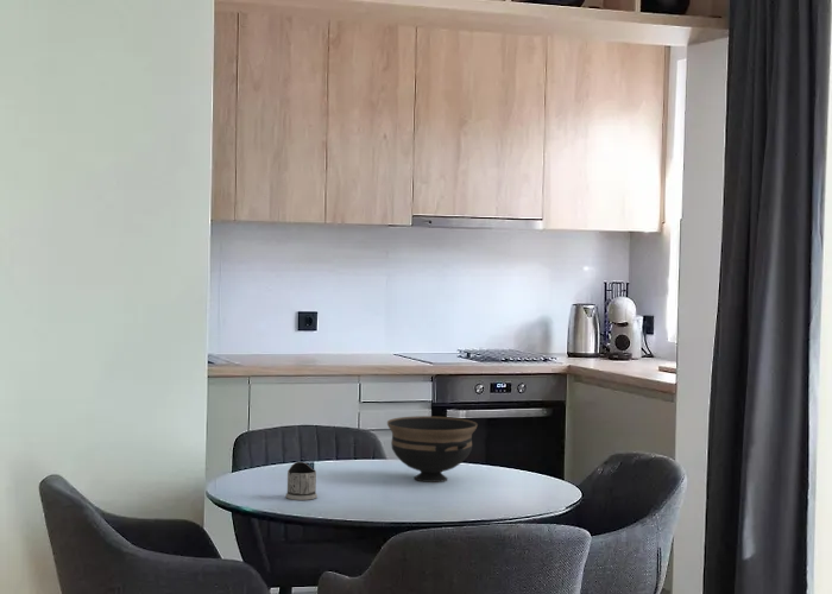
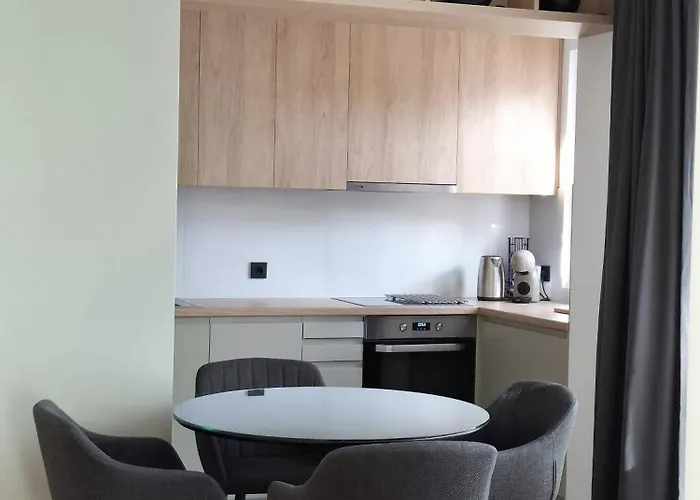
- tea glass holder (302, 481)
- bowl (431, 450)
